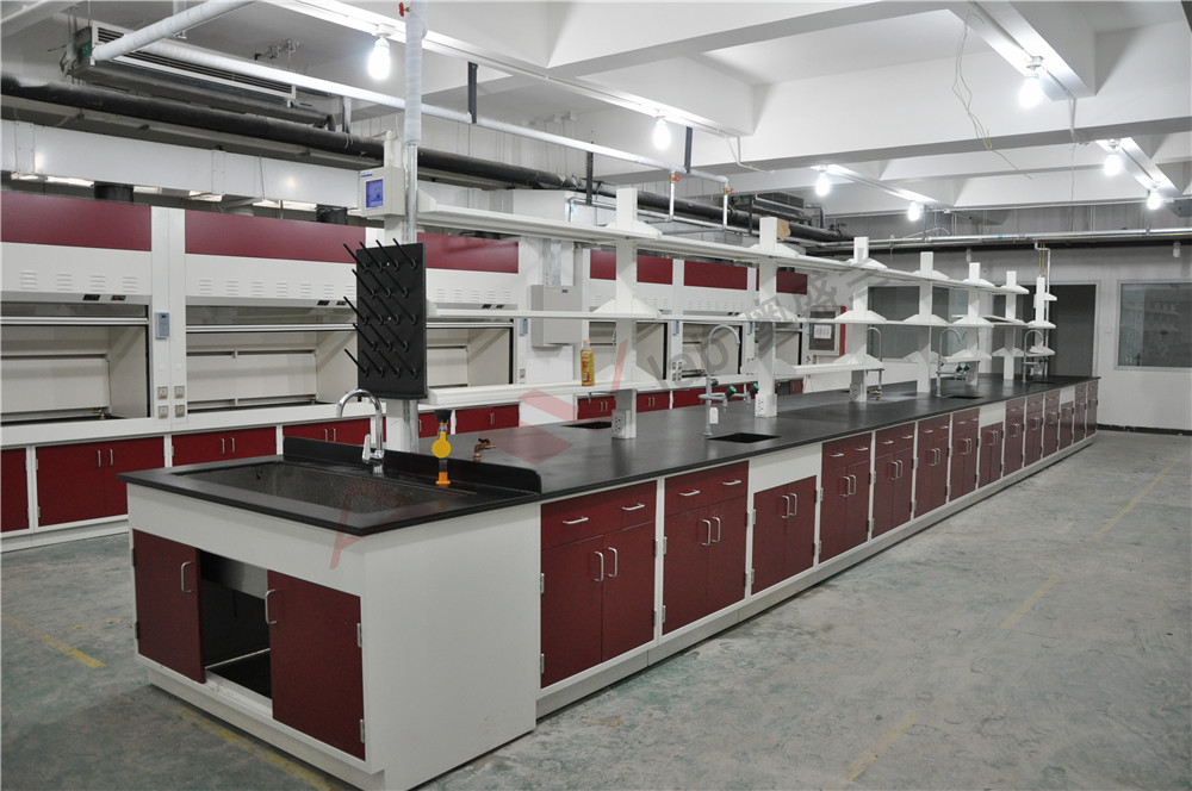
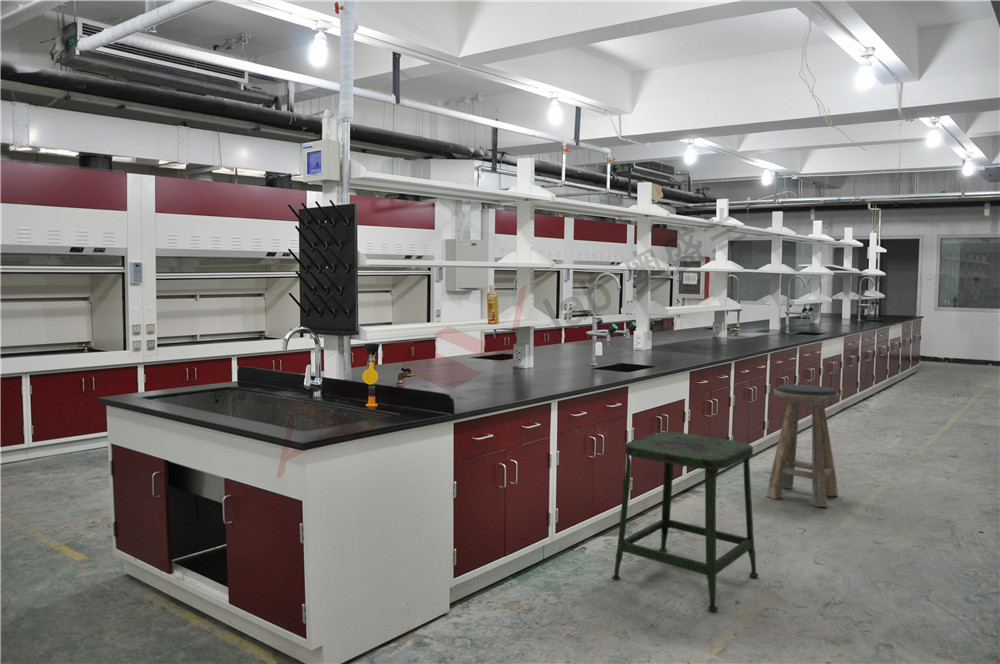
+ stool (682, 522)
+ stool (796, 442)
